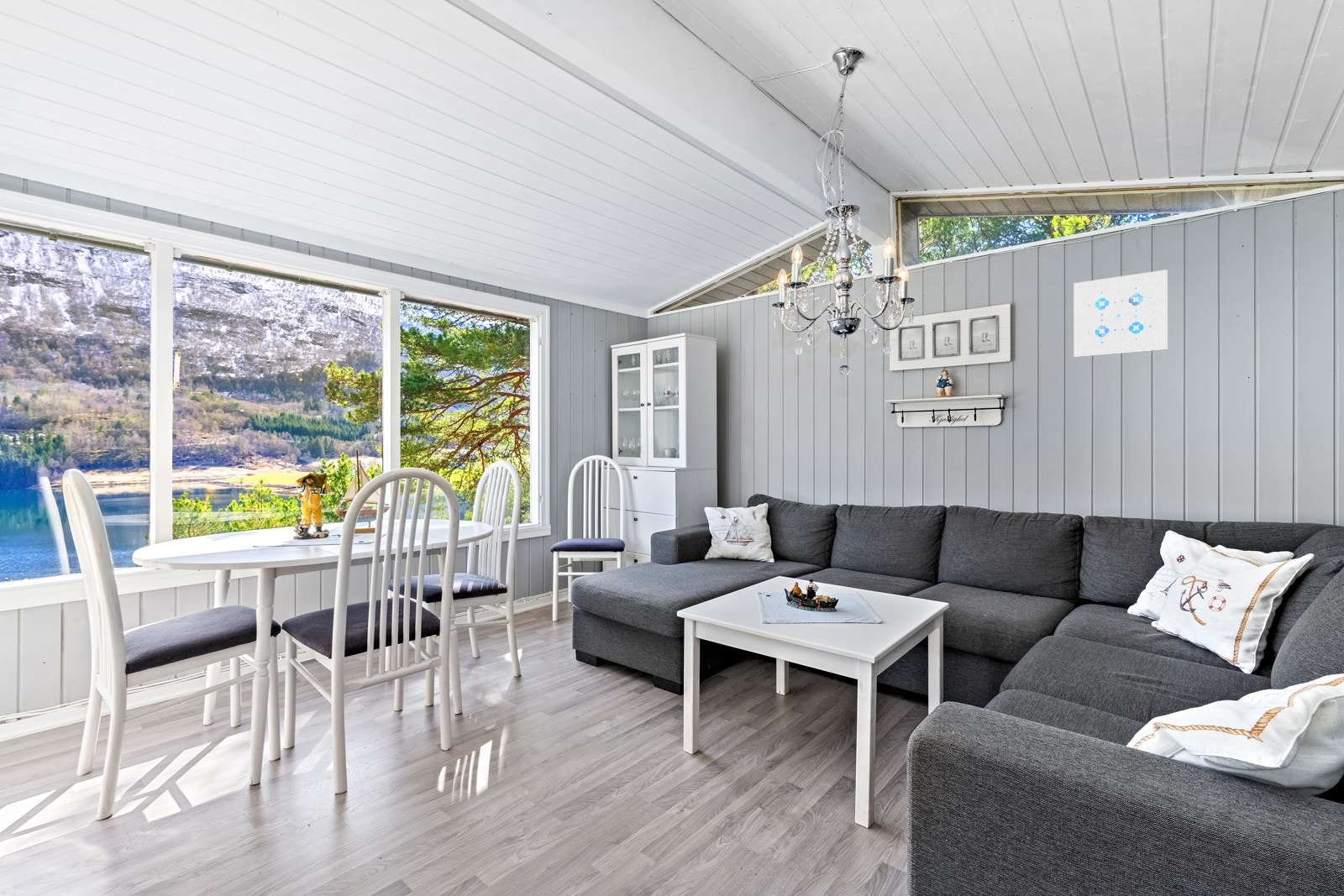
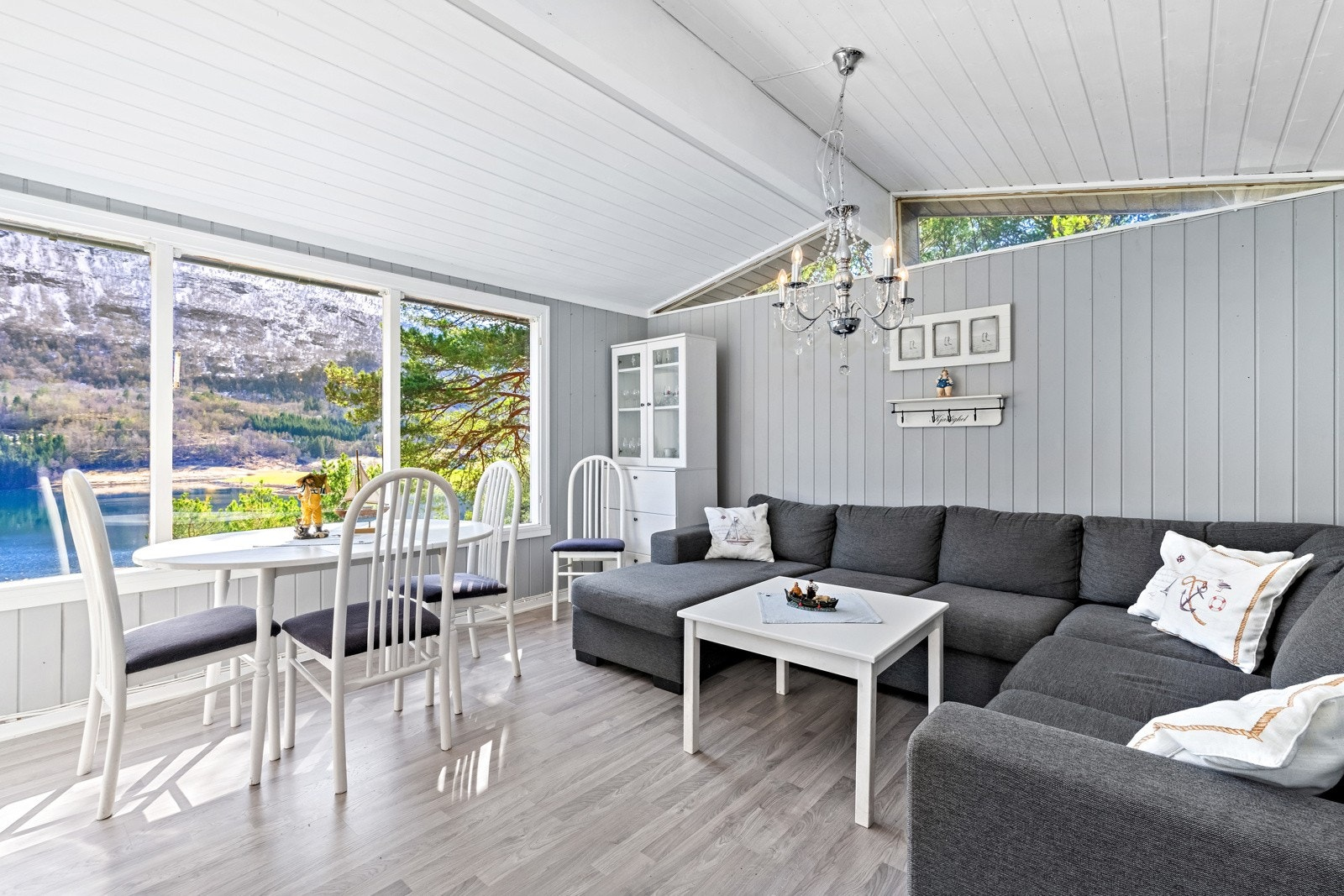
- wall art (1119, 315)
